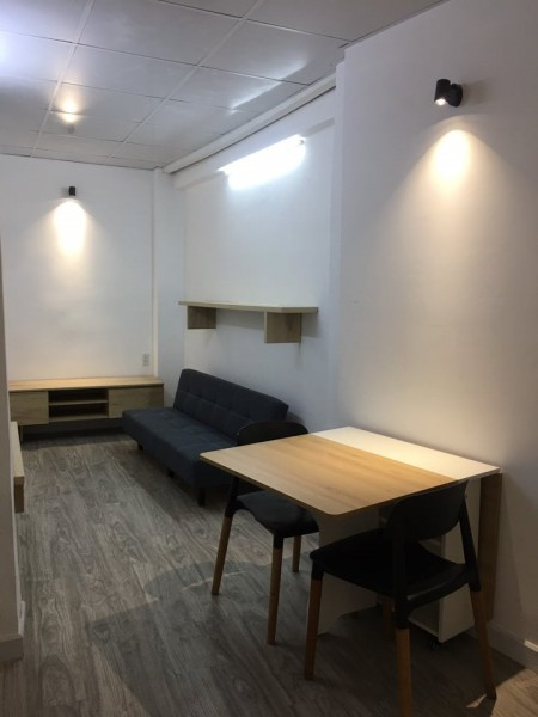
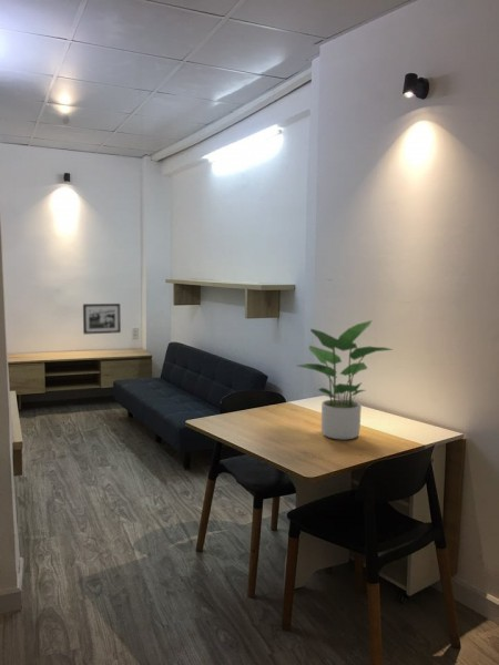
+ picture frame (102, 318)
+ potted plant (335, 378)
